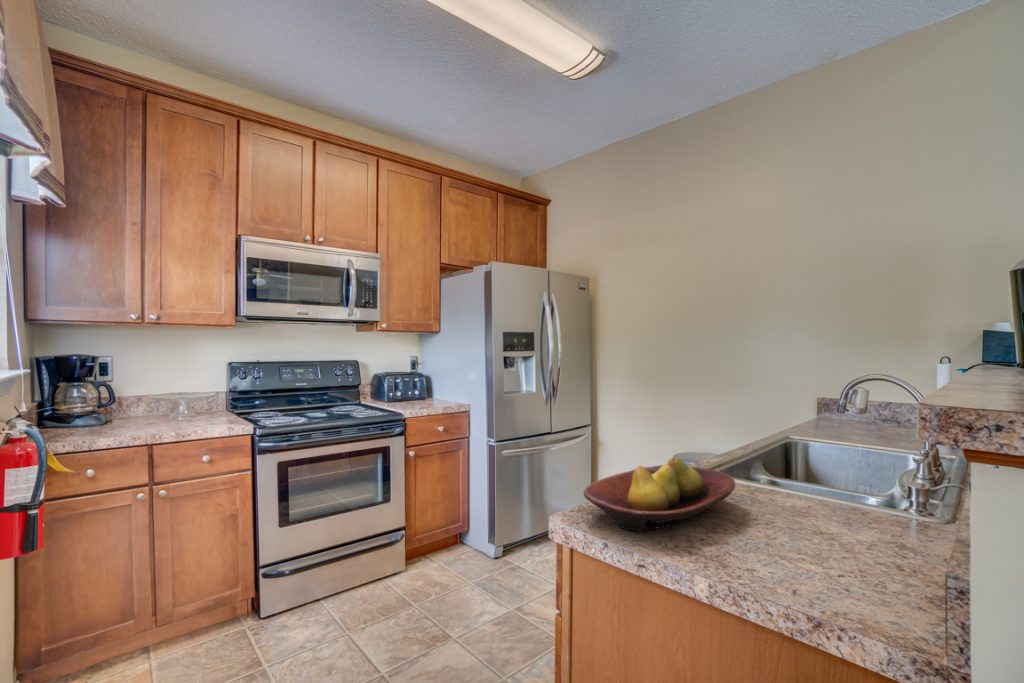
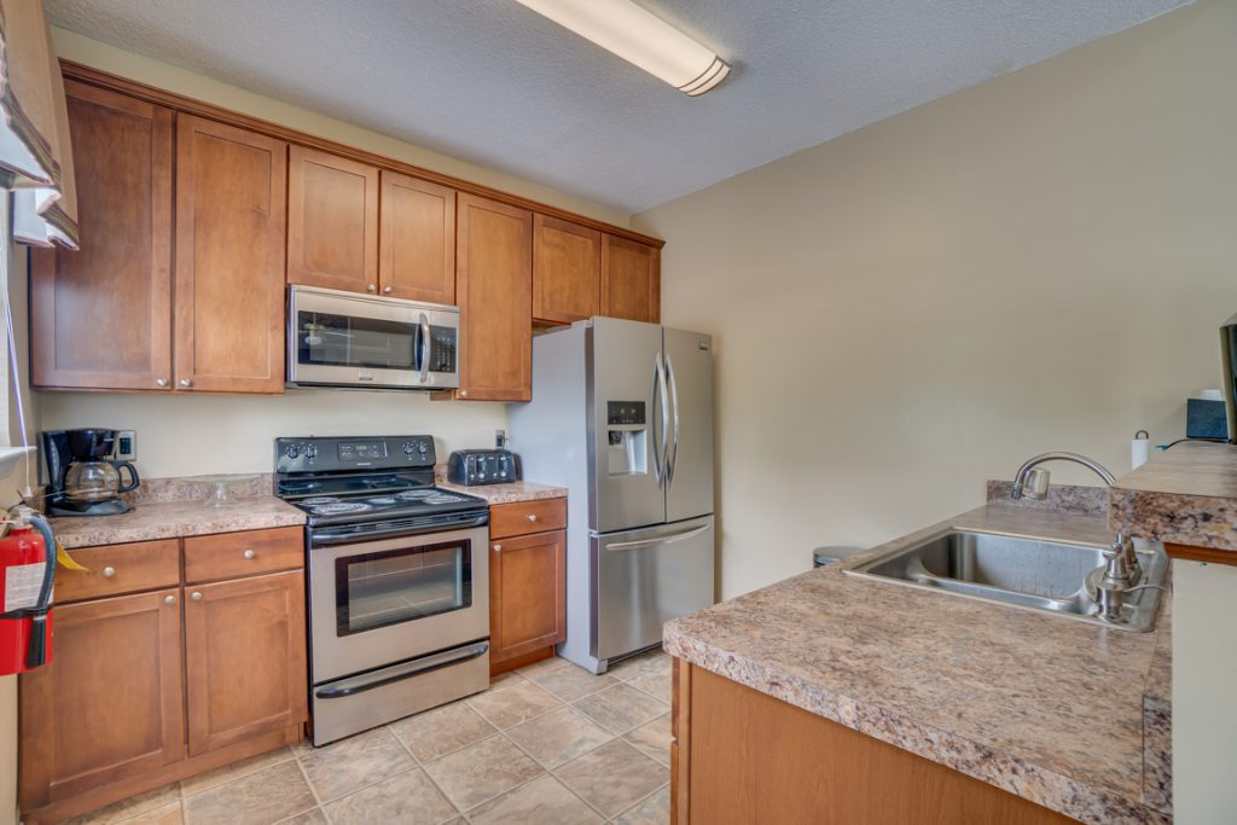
- fruit bowl (661, 487)
